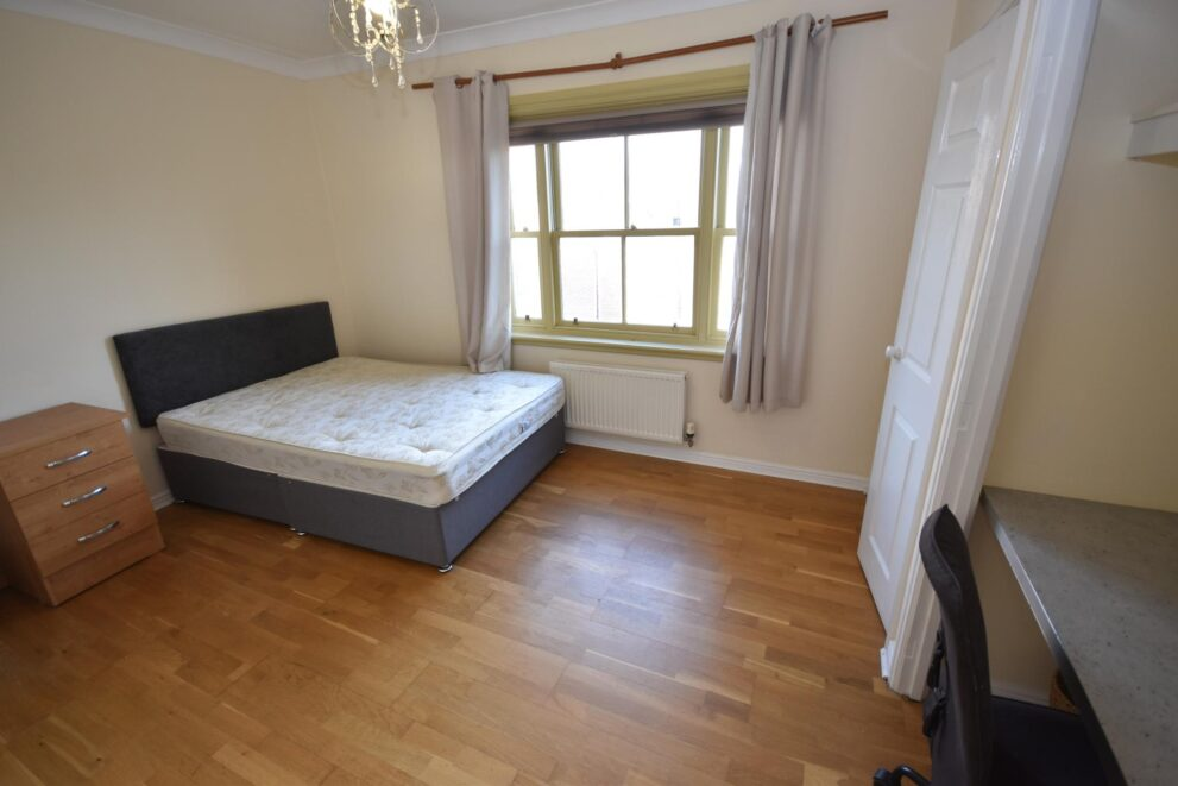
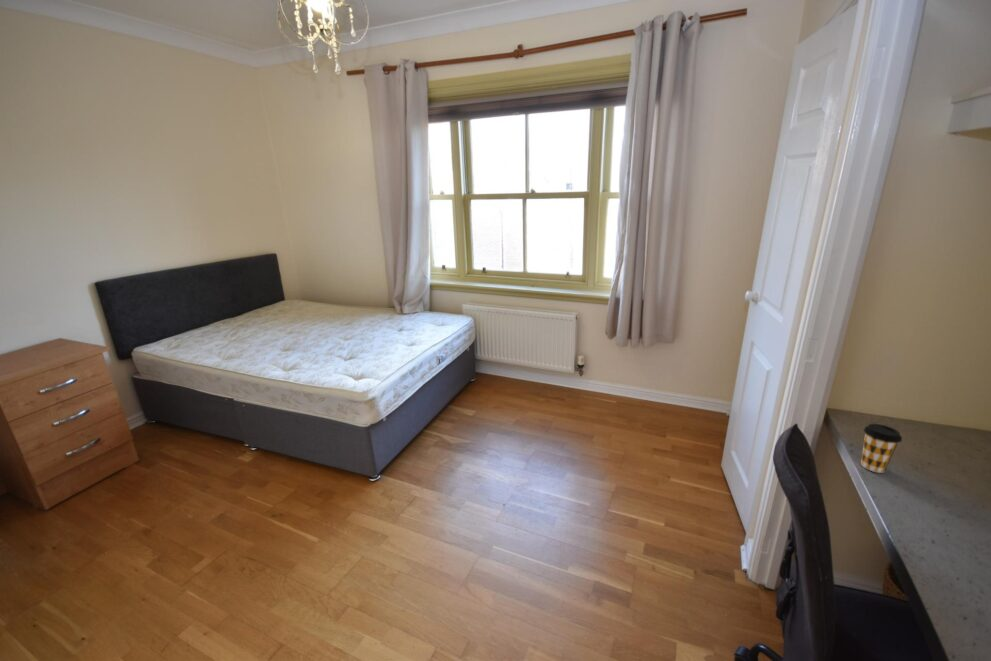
+ coffee cup (878, 448)
